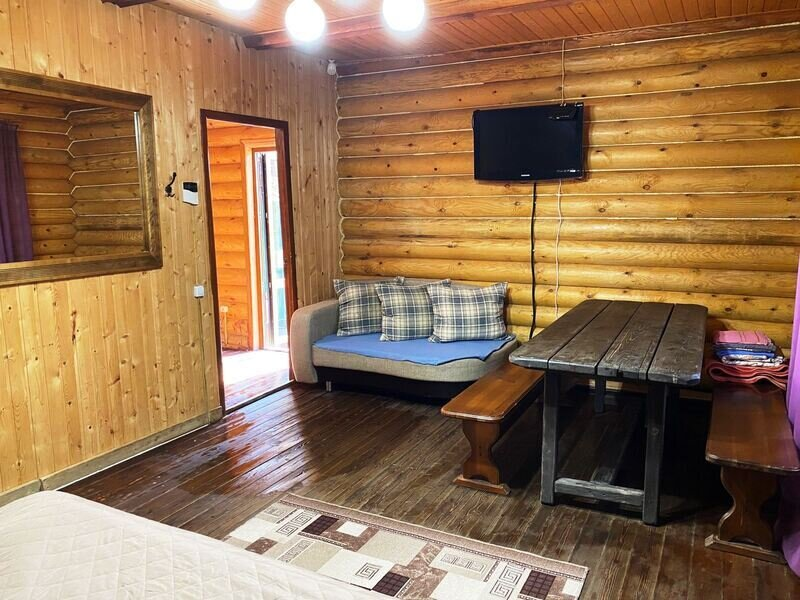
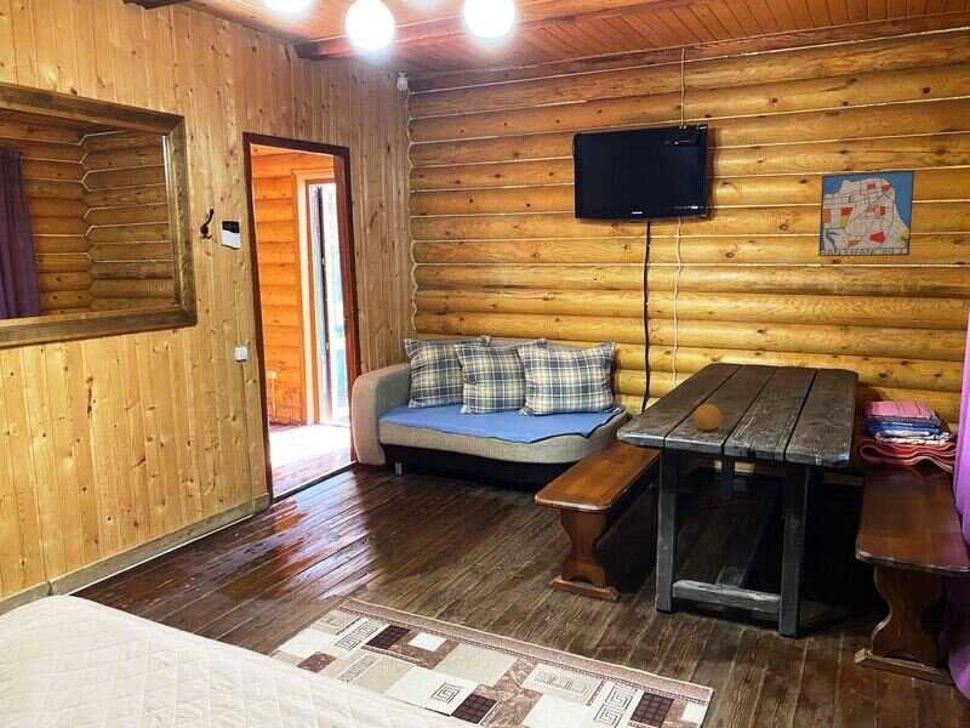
+ wall art (865, 215)
+ fruit (707, 416)
